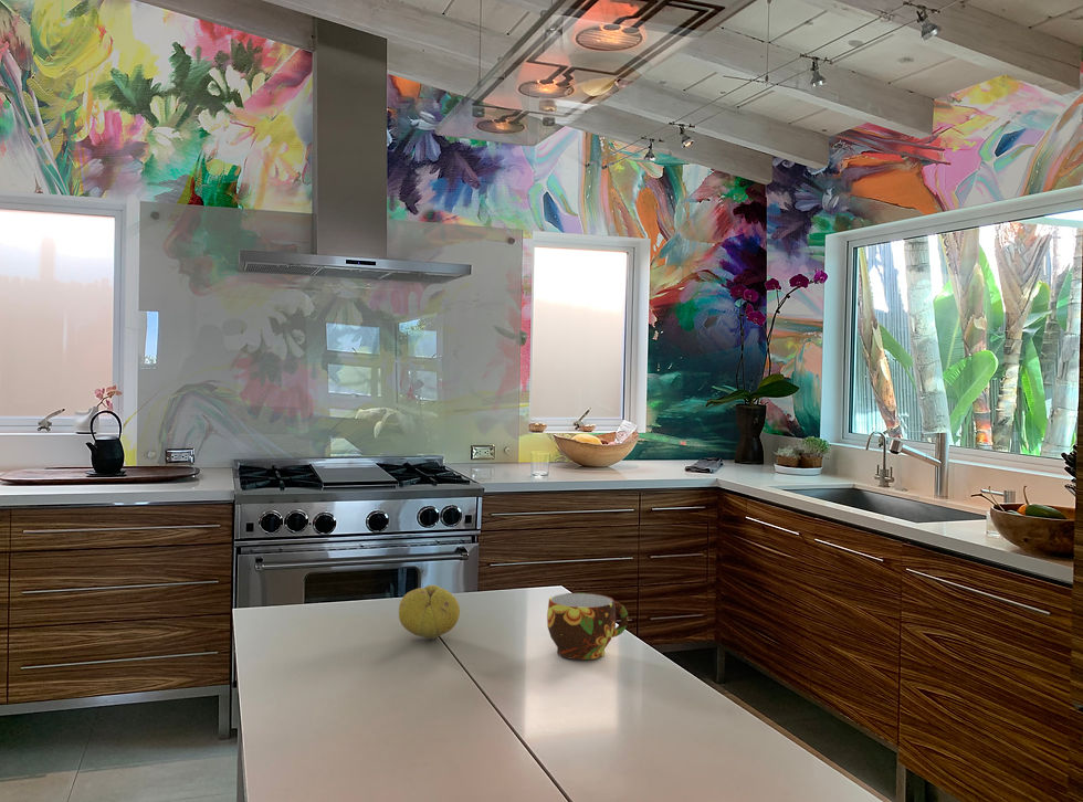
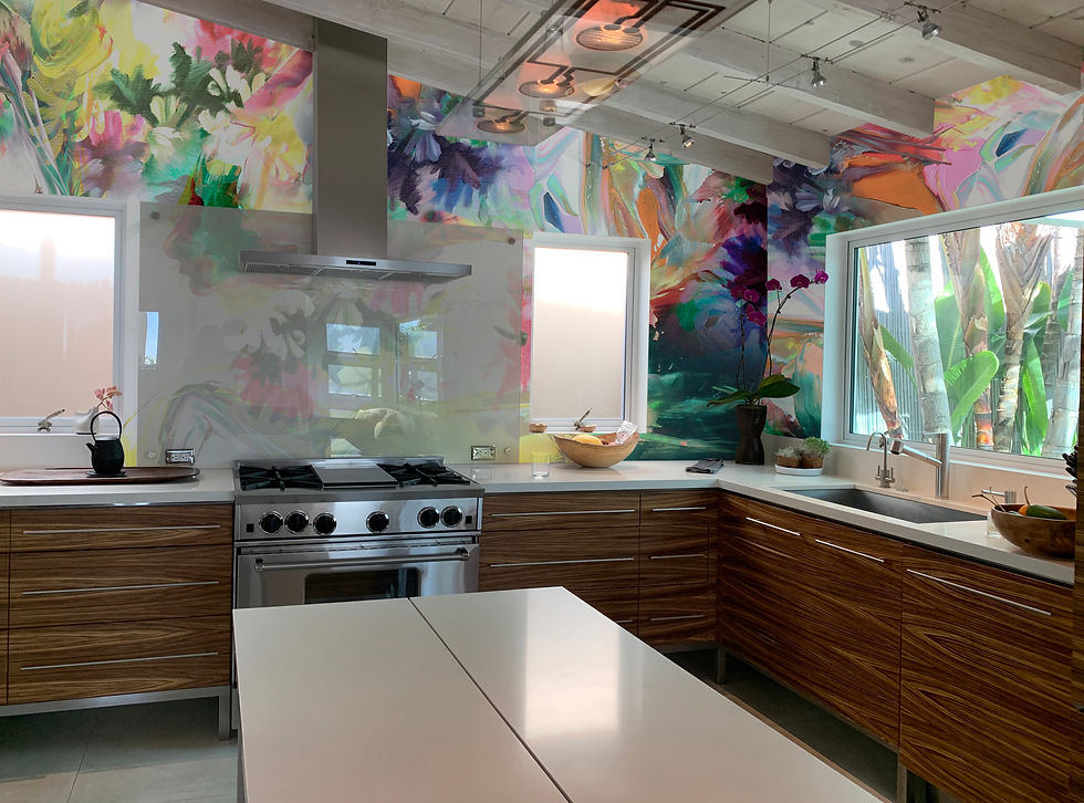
- cup (583, 625)
- fruit (429, 612)
